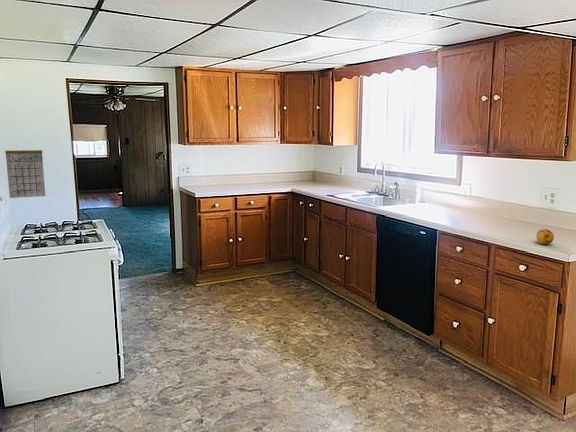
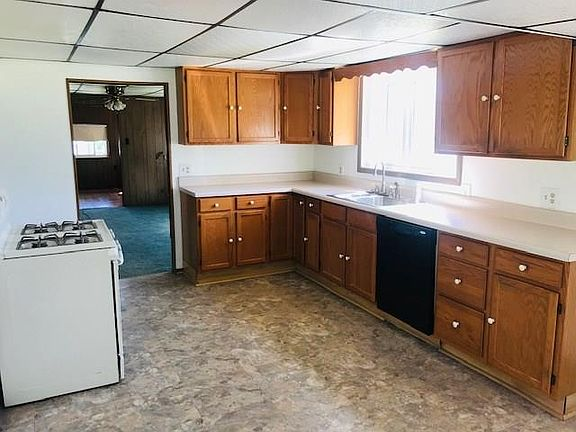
- fruit (545, 236)
- calendar (25, 168)
